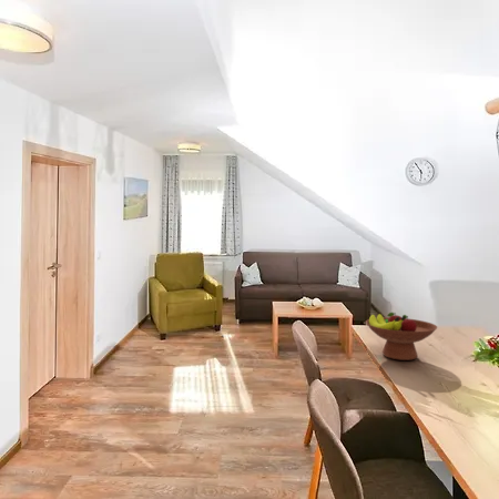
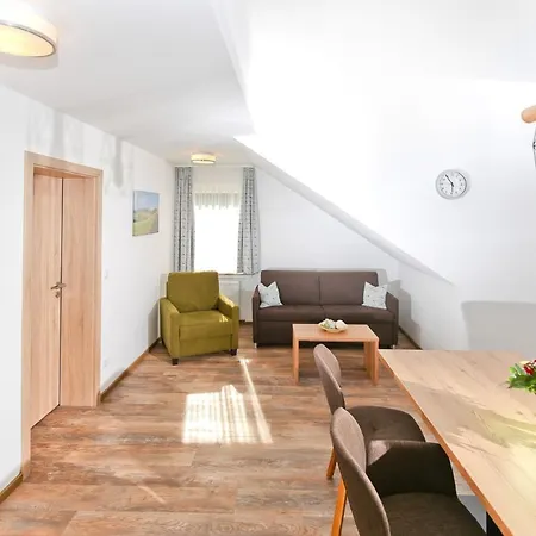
- fruit bowl (399, 334)
